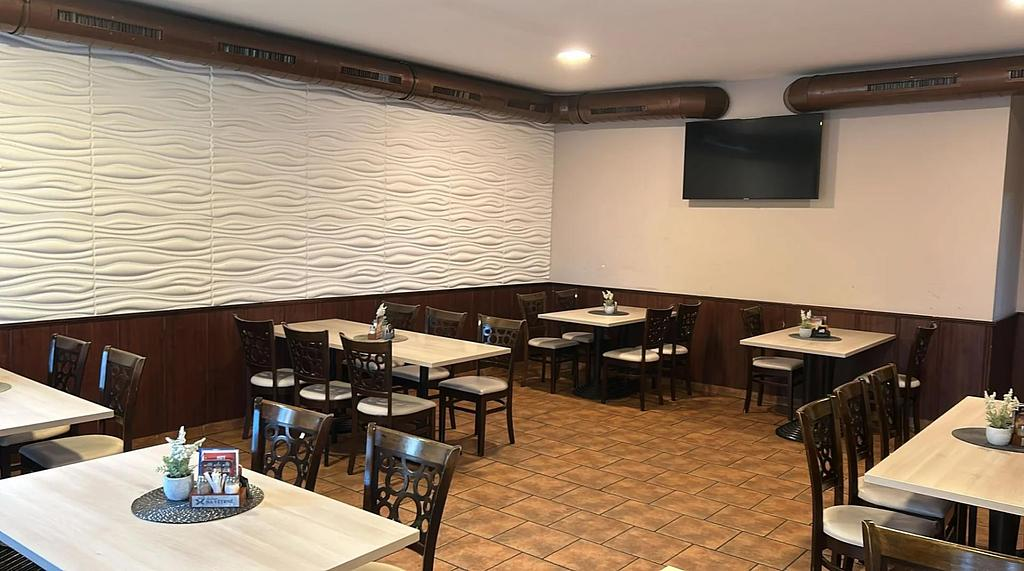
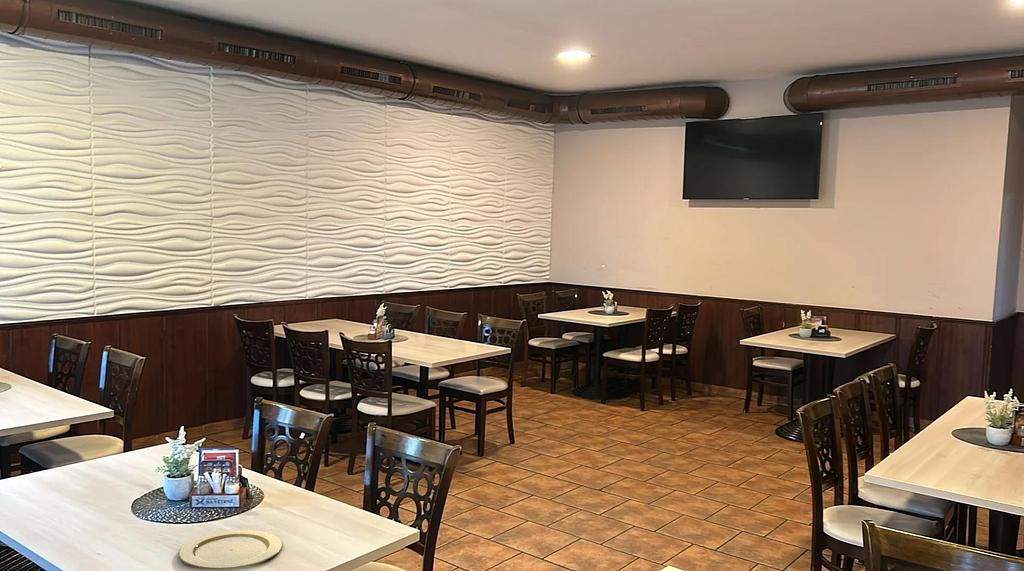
+ plate (231, 548)
